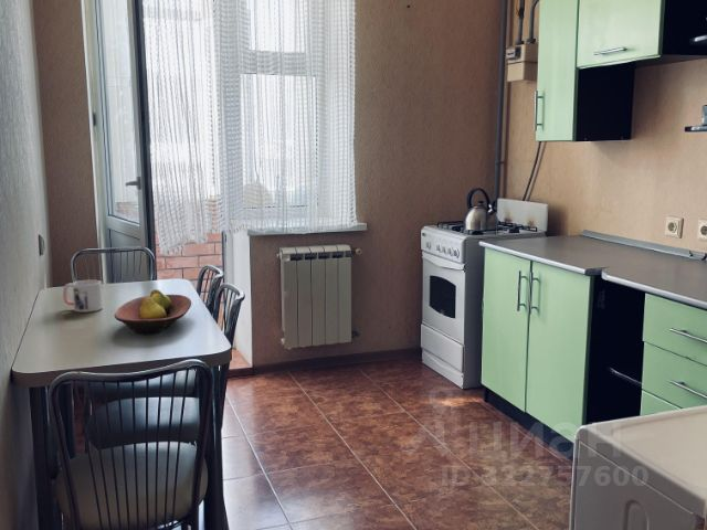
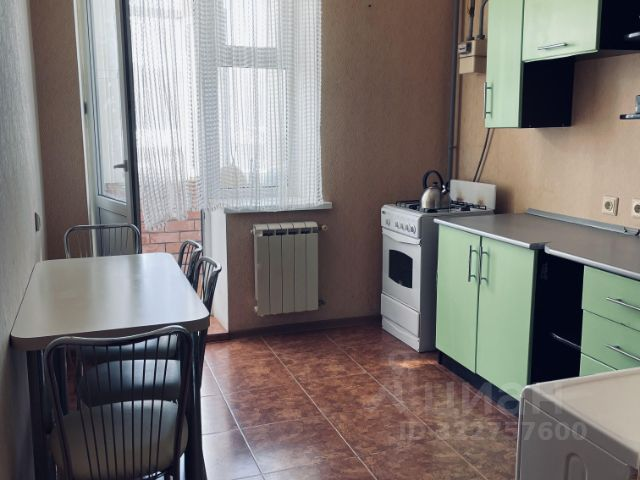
- fruit bowl (154, 308)
- mug (82, 295)
